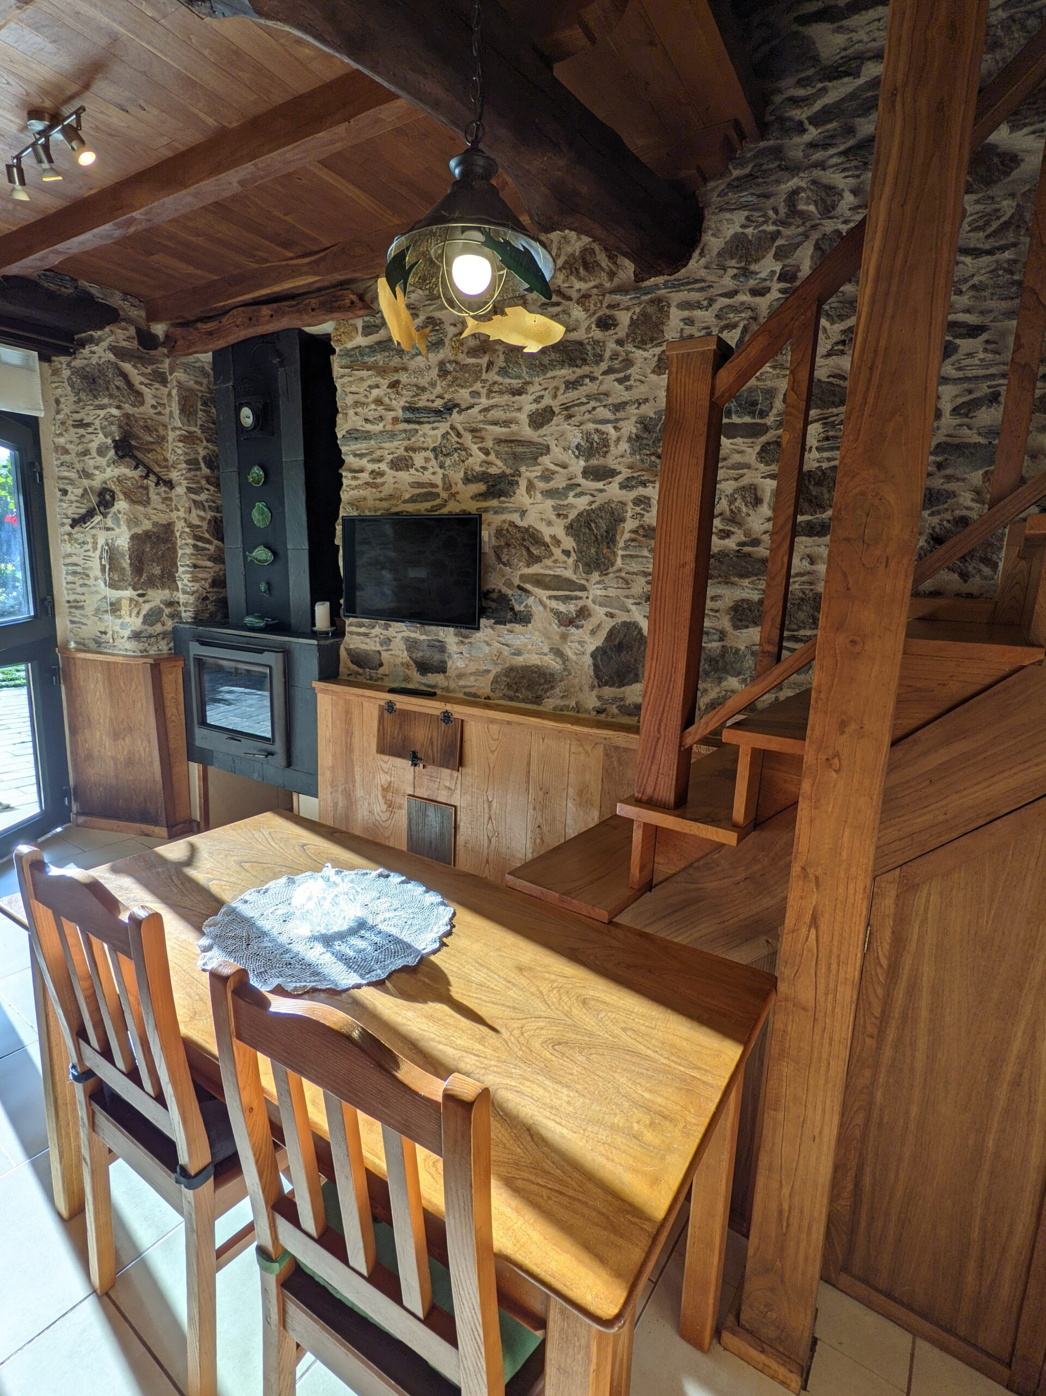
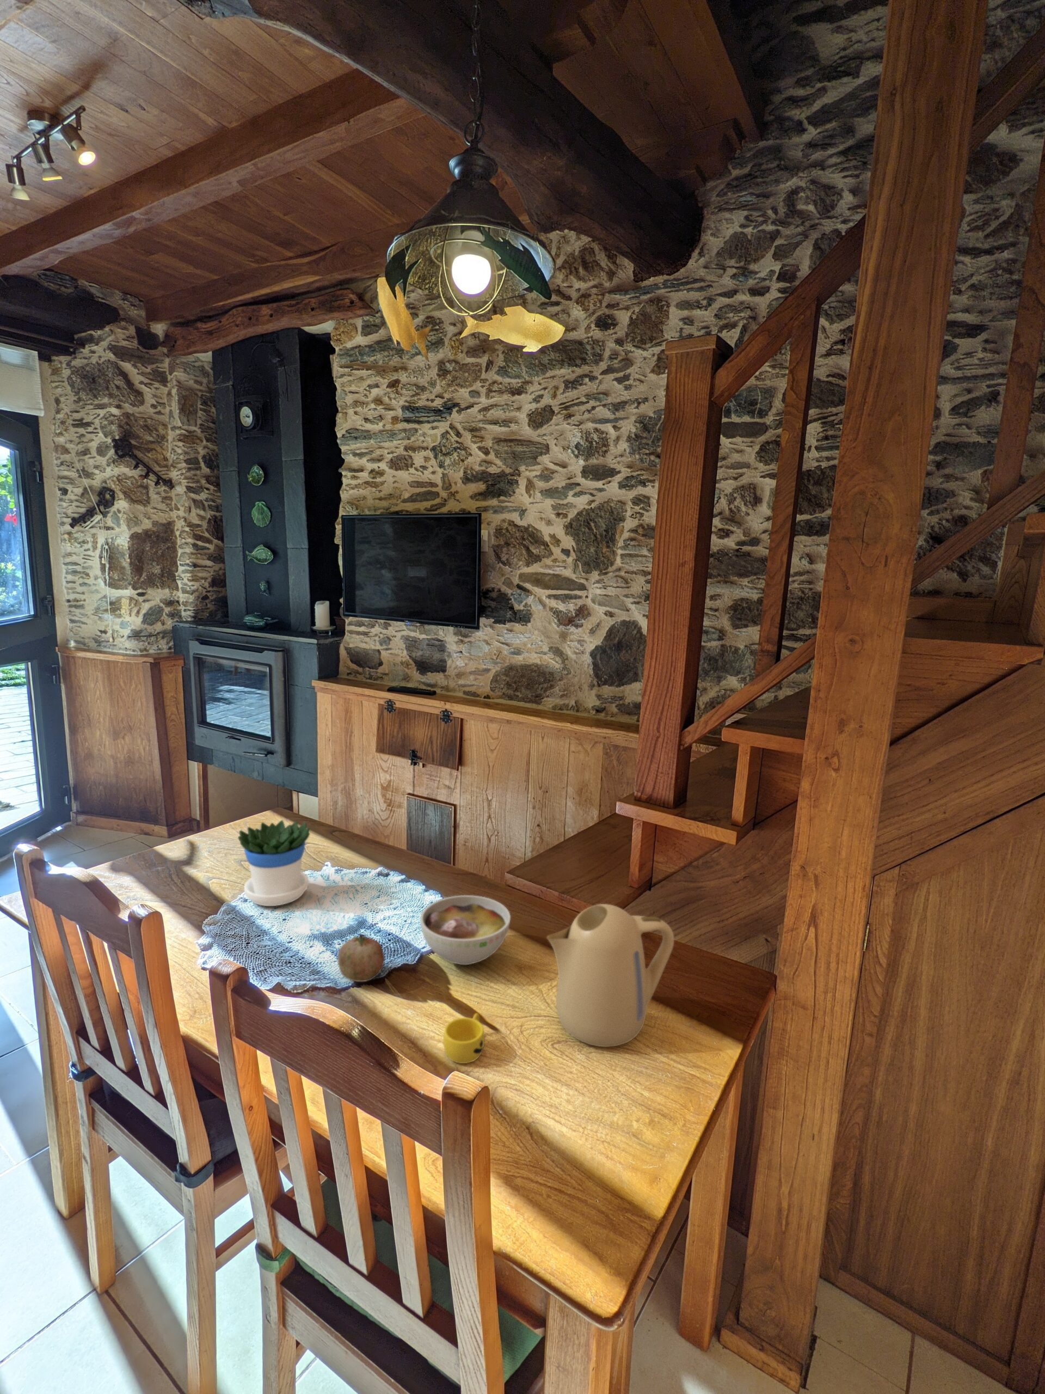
+ fruit (361, 957)
+ flowerpot (276, 864)
+ kettle (609, 965)
+ bowl (464, 936)
+ cup (467, 1037)
